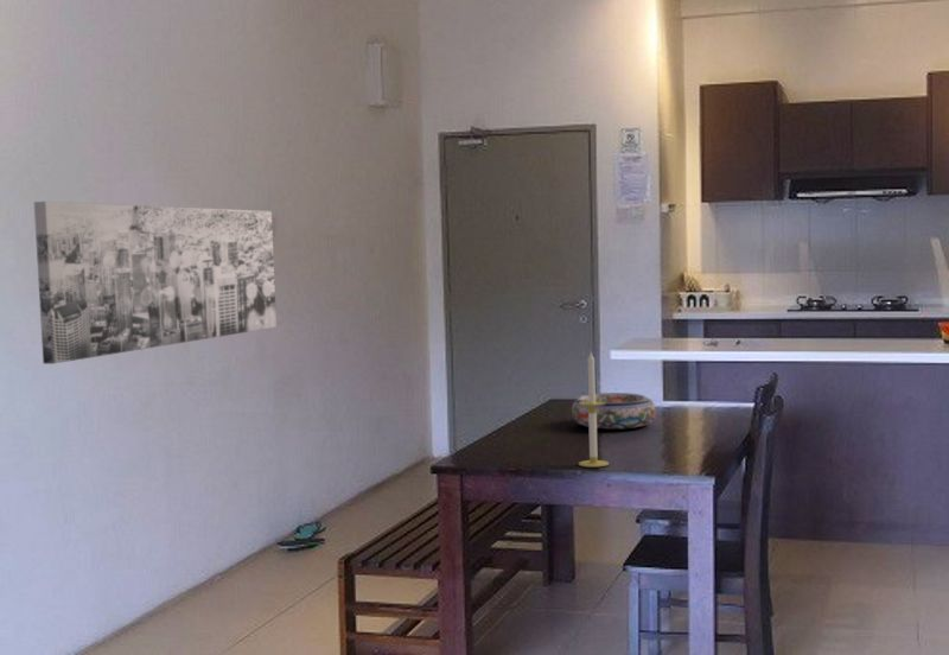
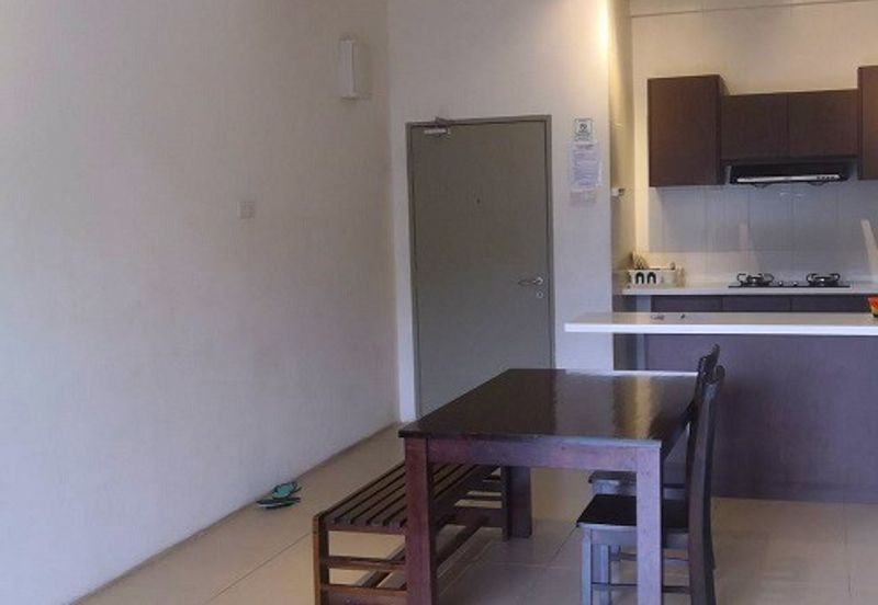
- wall art (176, 274)
- candle (592, 407)
- bowl (613, 411)
